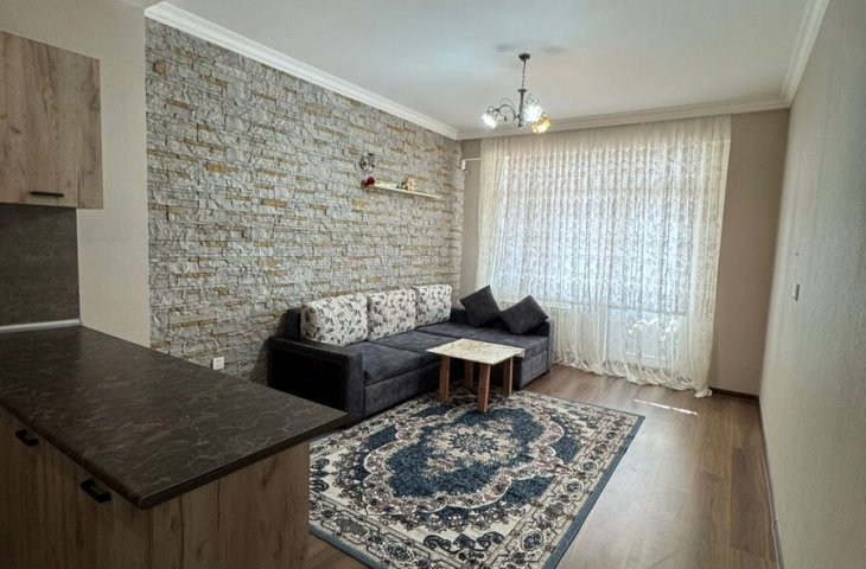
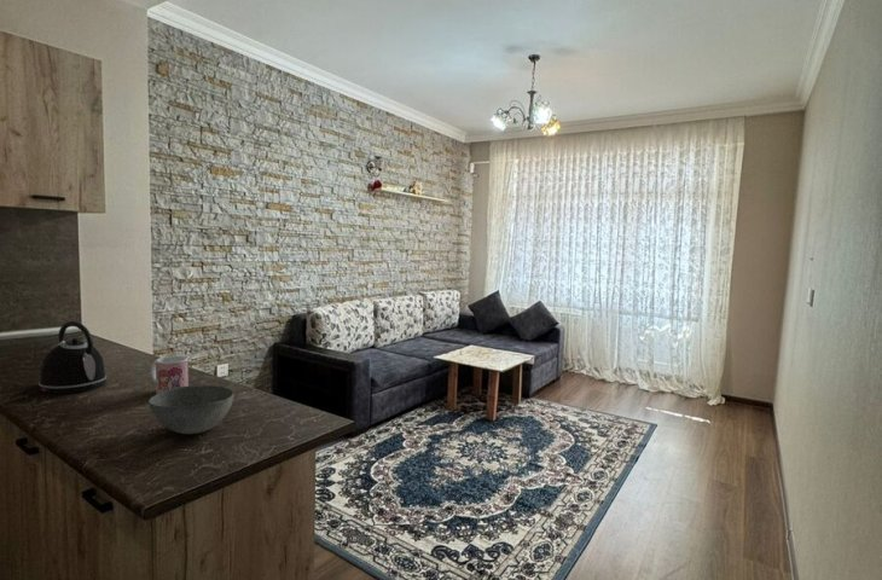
+ mug (168, 375)
+ kettle (72, 353)
+ bowl (193, 412)
